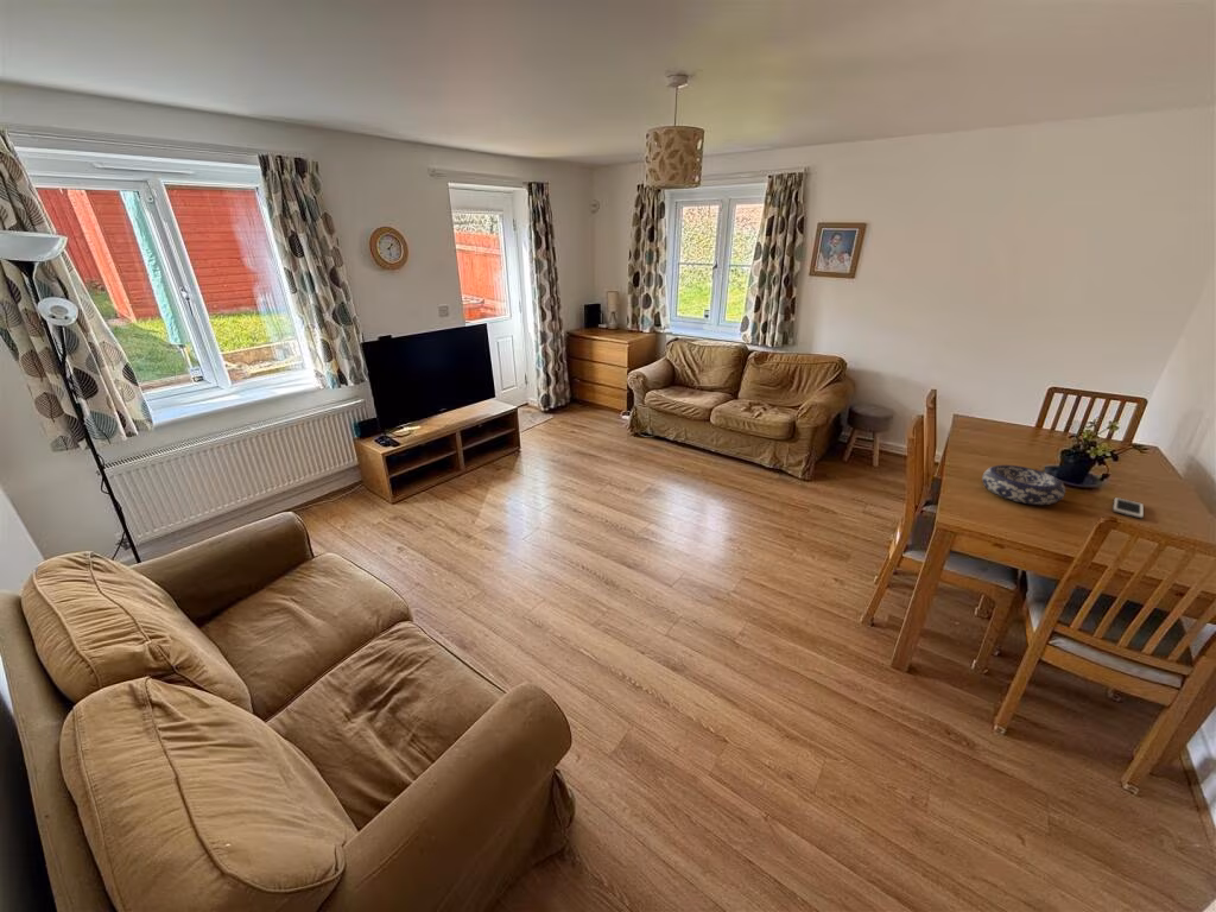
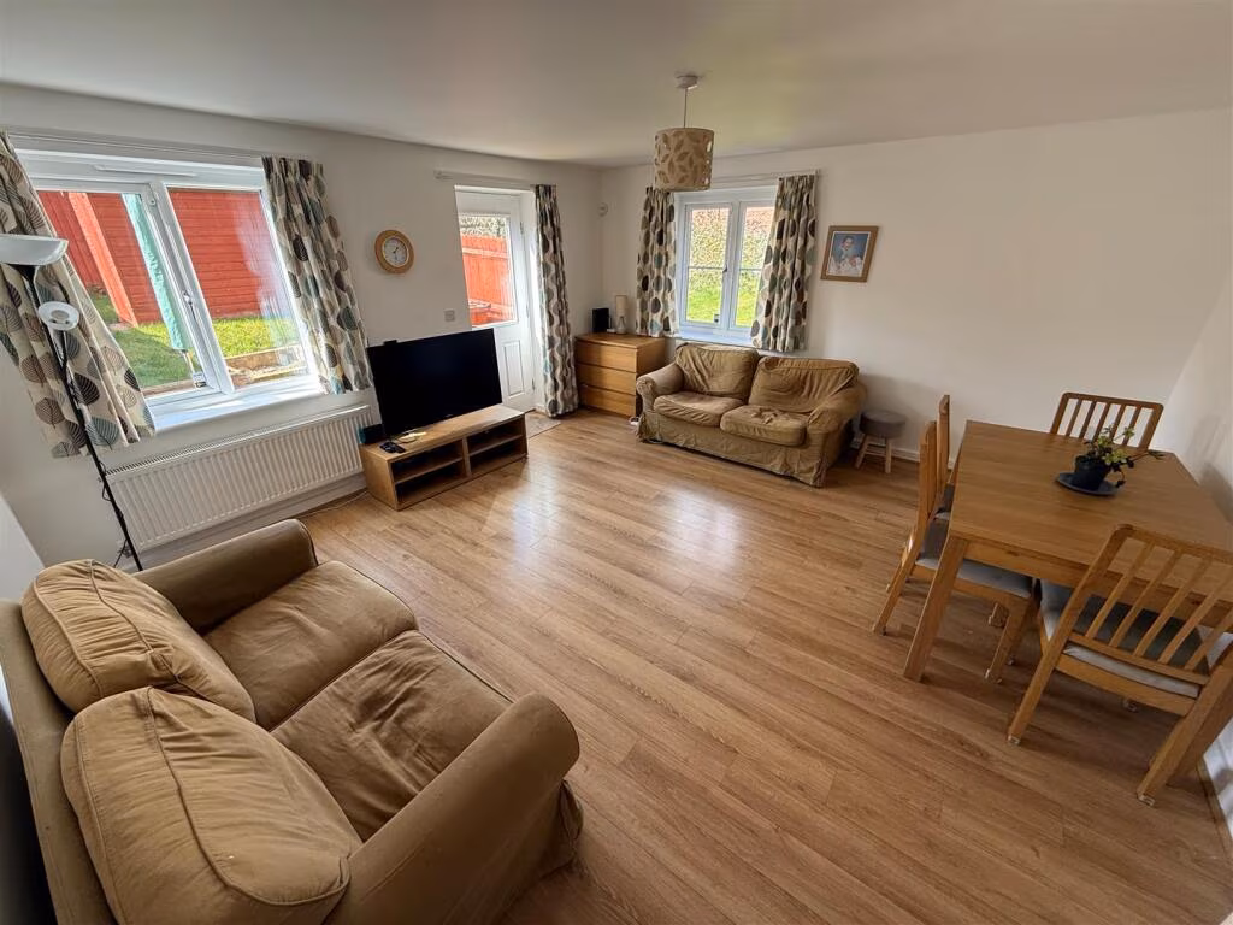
- decorative bowl (1021, 484)
- cell phone (1127, 507)
